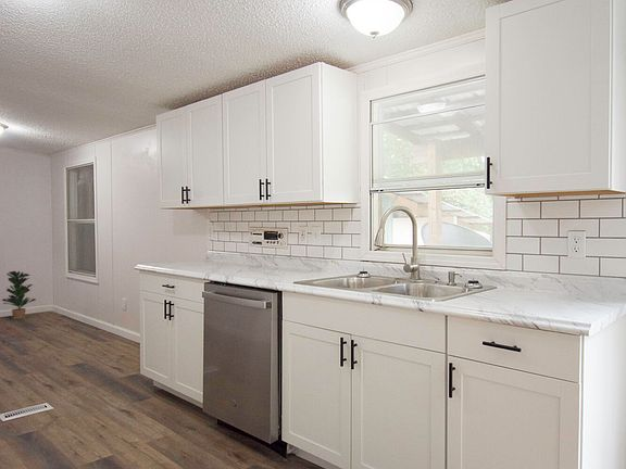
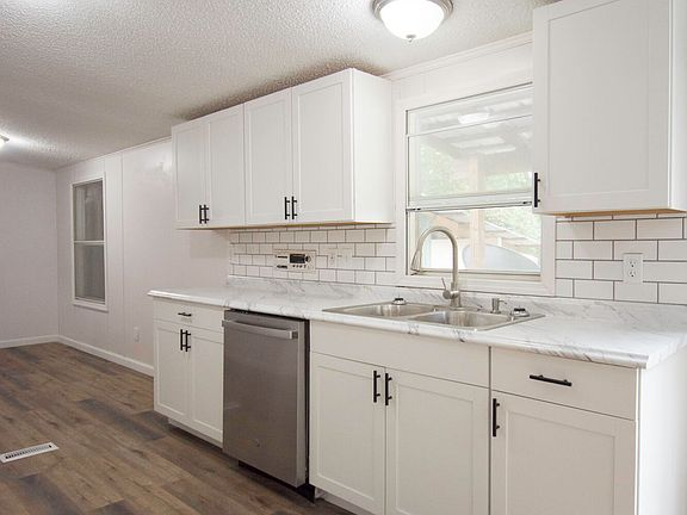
- potted plant (16, 294)
